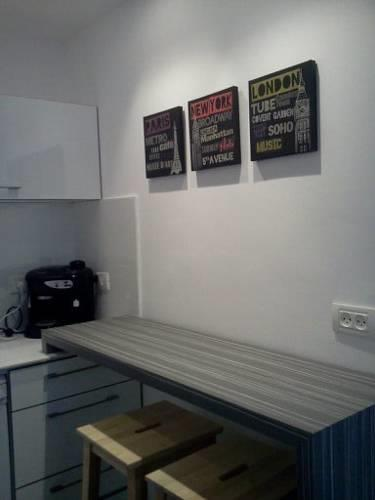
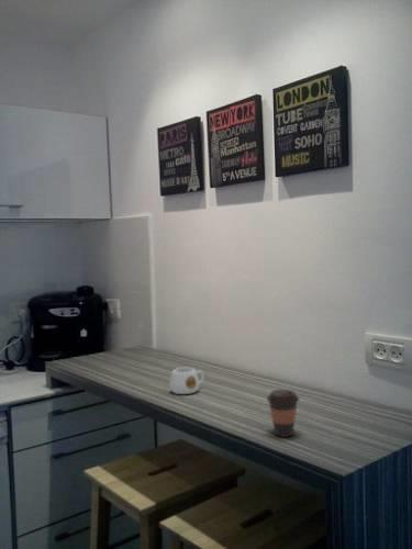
+ coffee cup (282, 413)
+ mug (188, 380)
